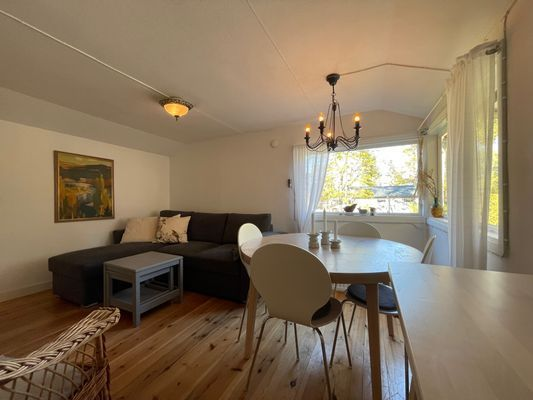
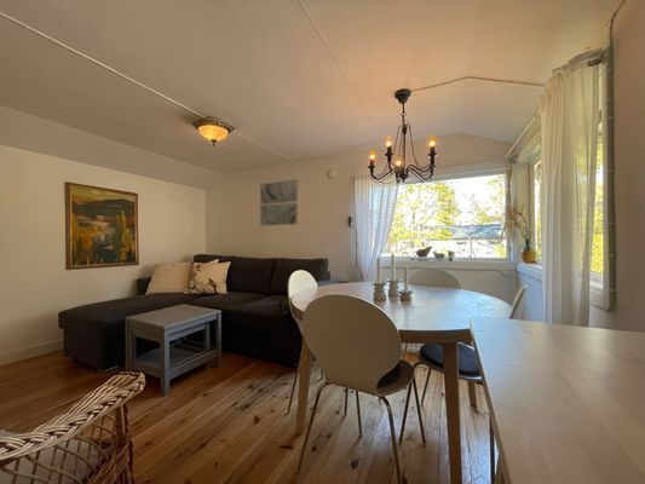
+ wall art (277, 202)
